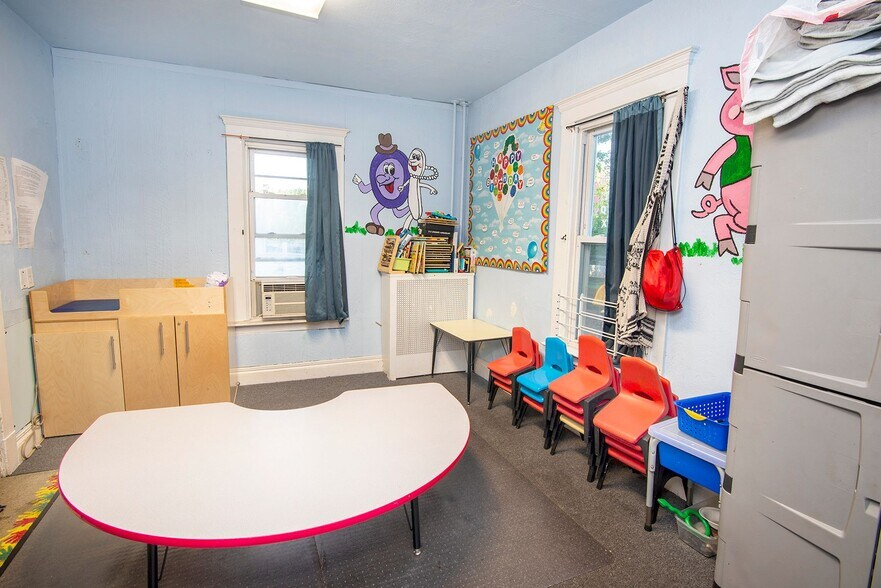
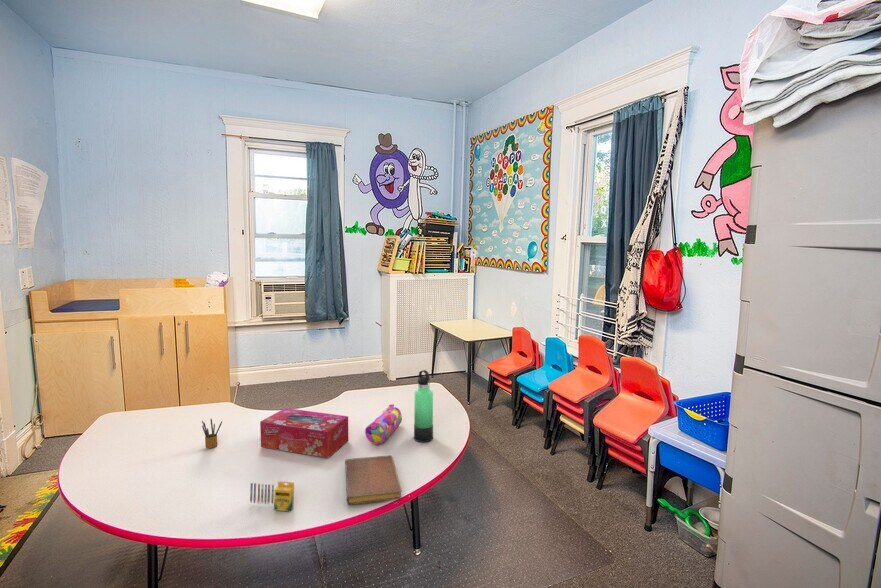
+ tissue box (305, 431)
+ pencil case (384, 423)
+ thermos bottle (423, 404)
+ crayon (273, 494)
+ pencil box (212, 433)
+ notebook (371, 477)
